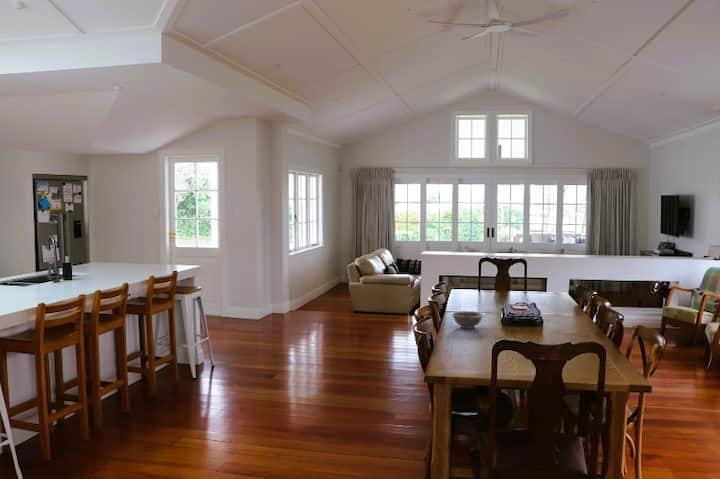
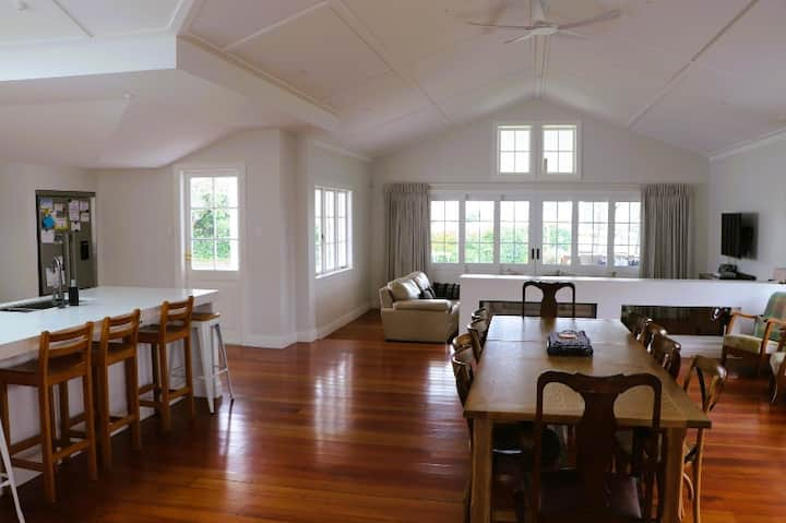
- decorative bowl (467, 320)
